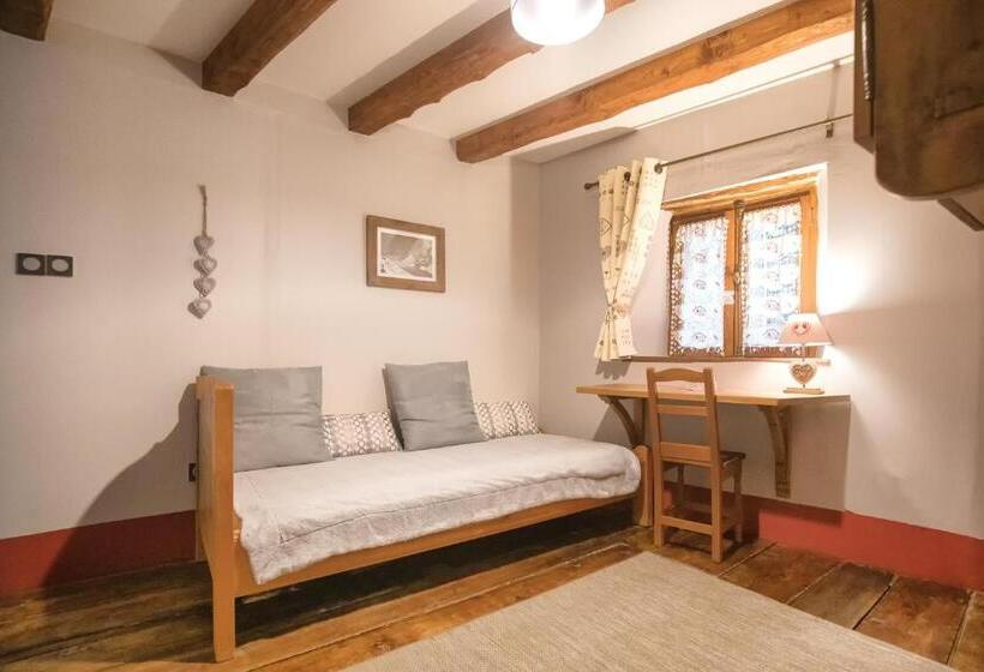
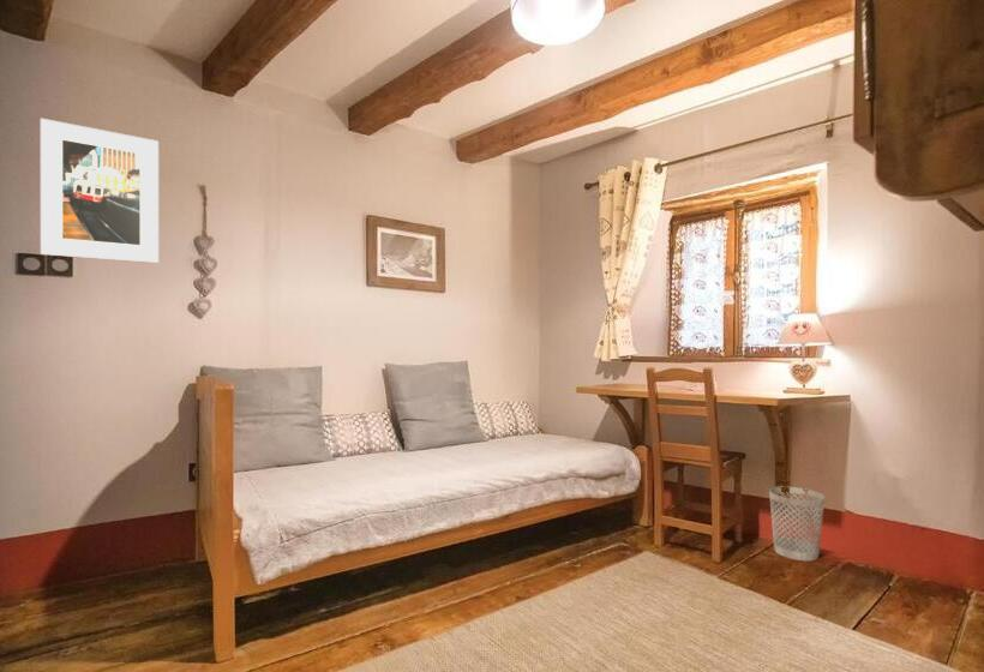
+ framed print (102, 194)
+ wastebasket (796, 523)
